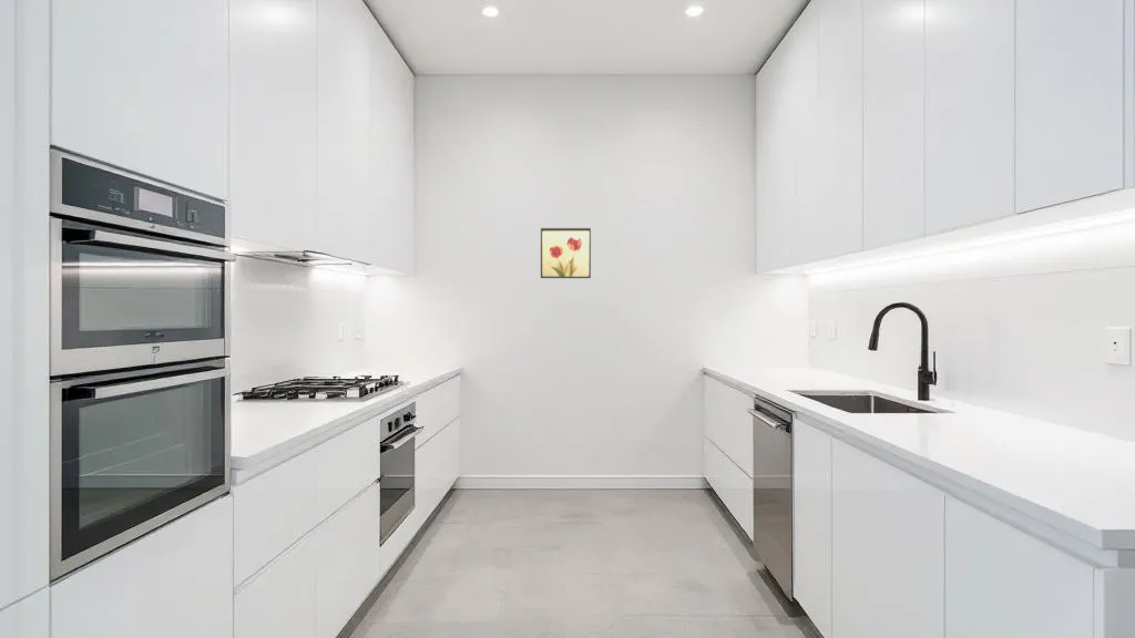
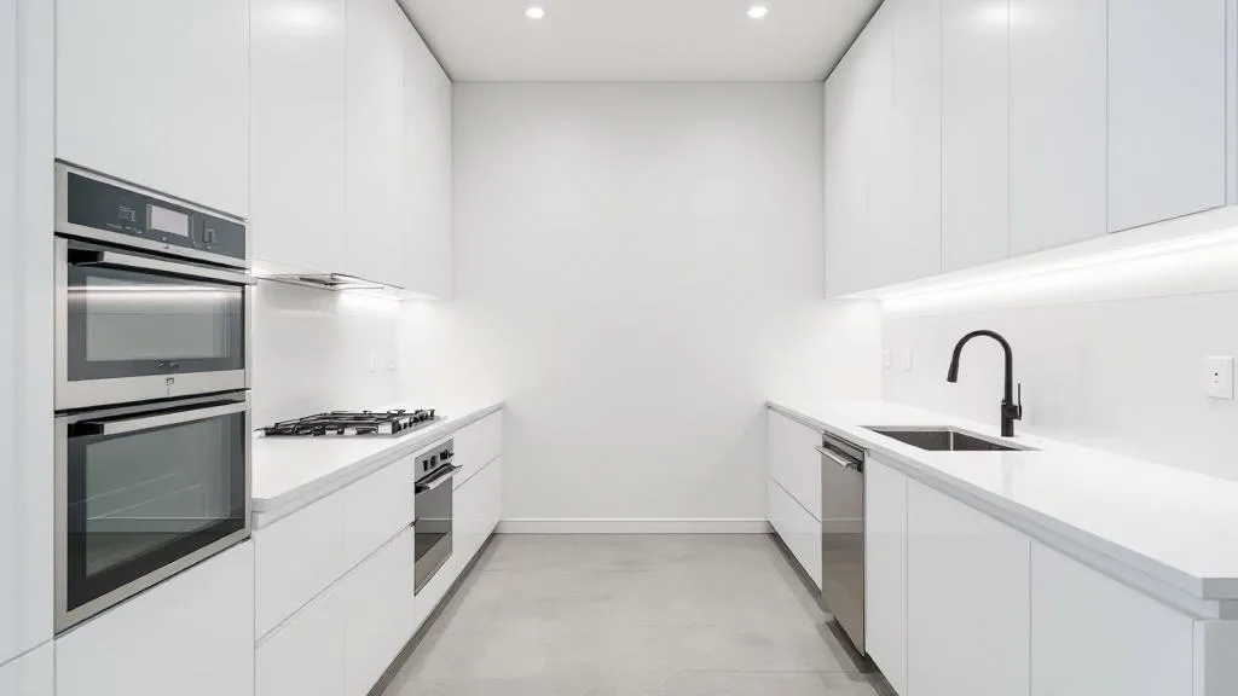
- wall art (565, 253)
